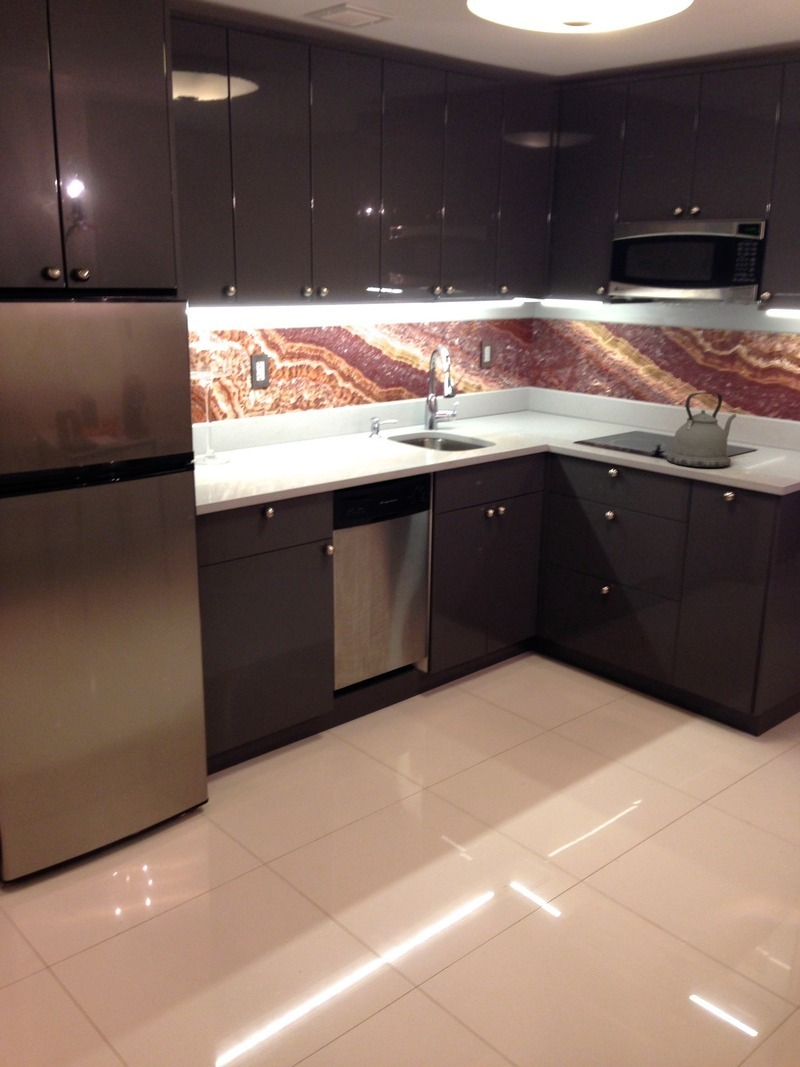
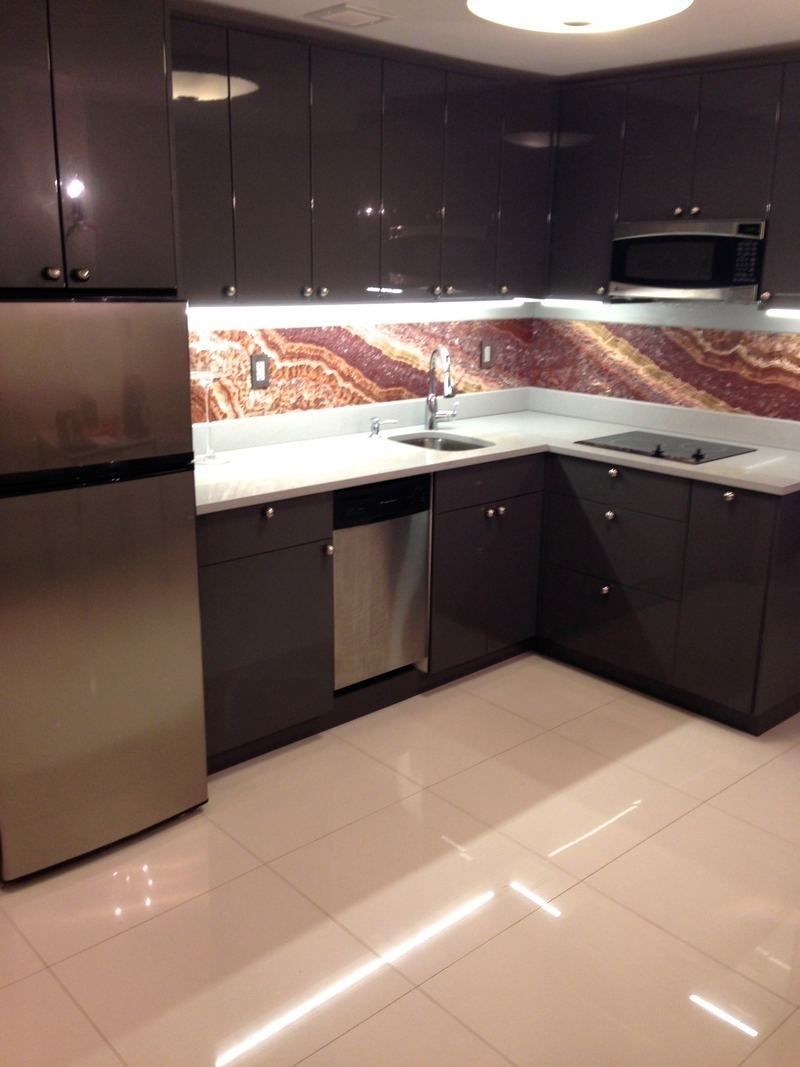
- kettle (702, 427)
